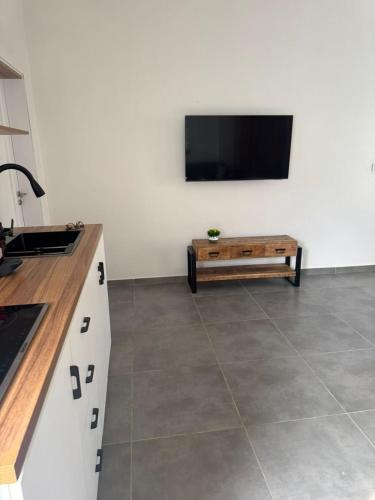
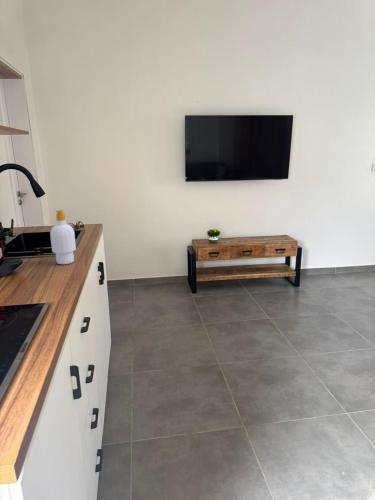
+ soap bottle (62, 236)
